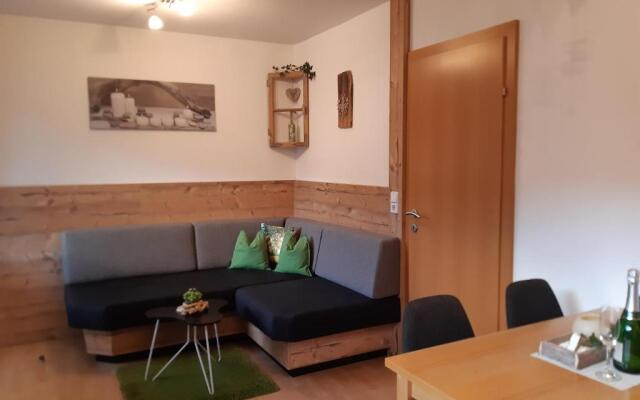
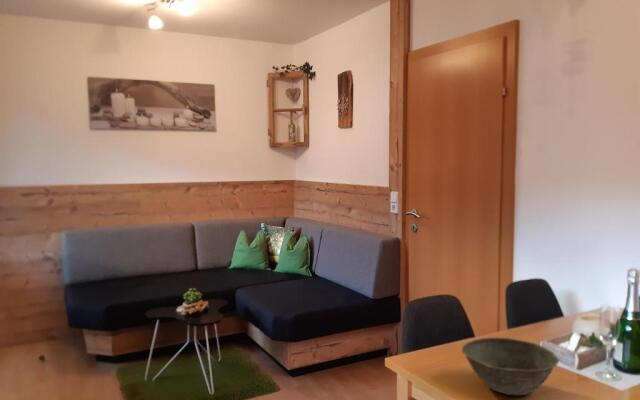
+ bowl (508, 369)
